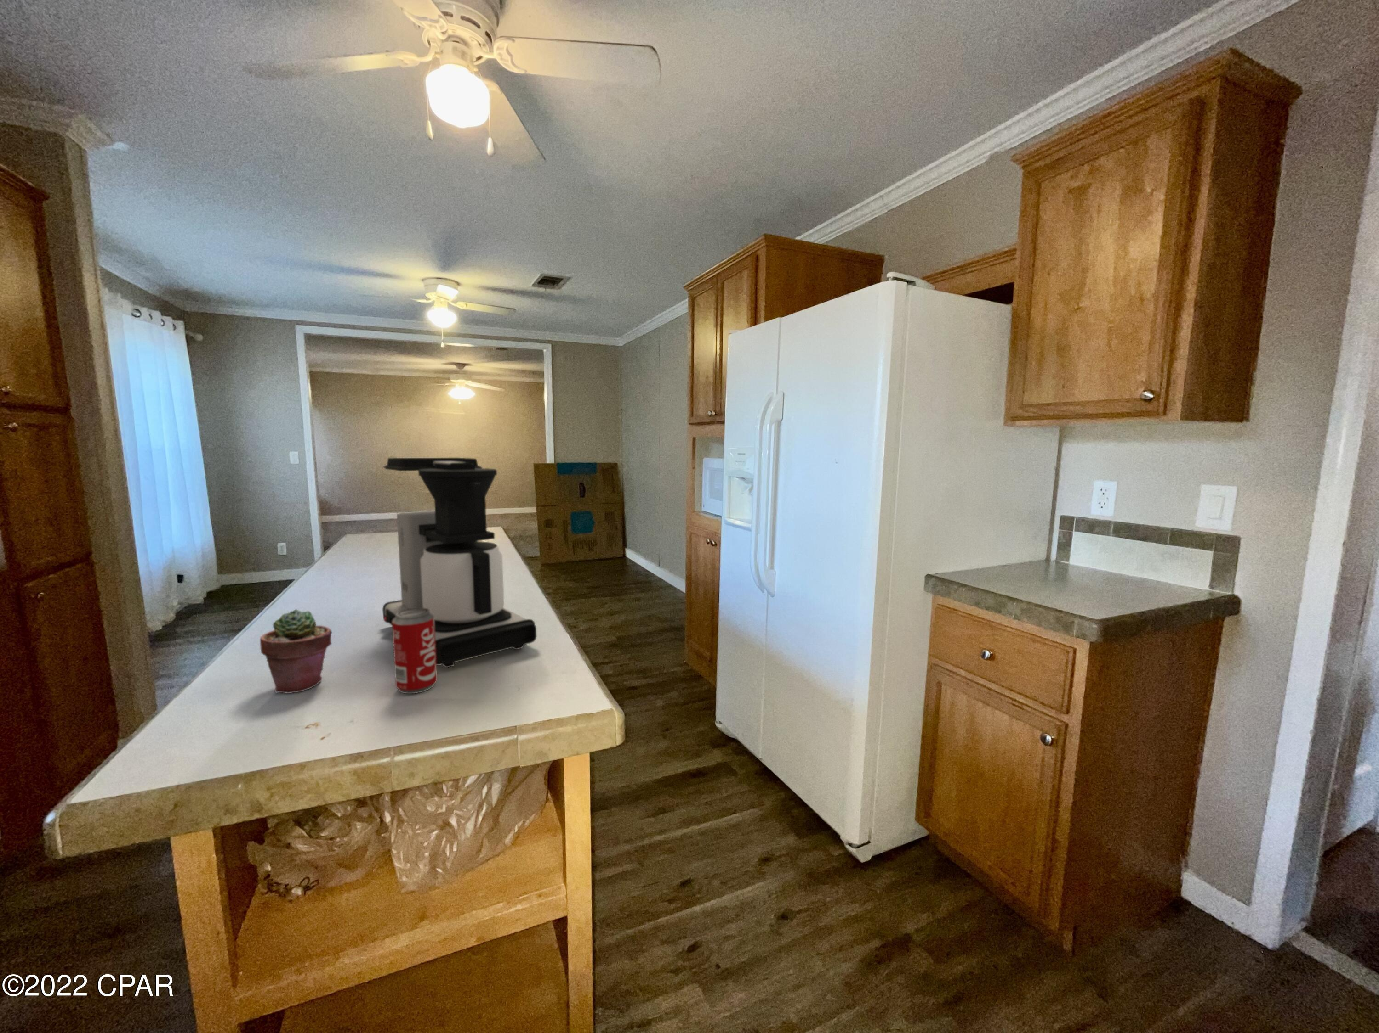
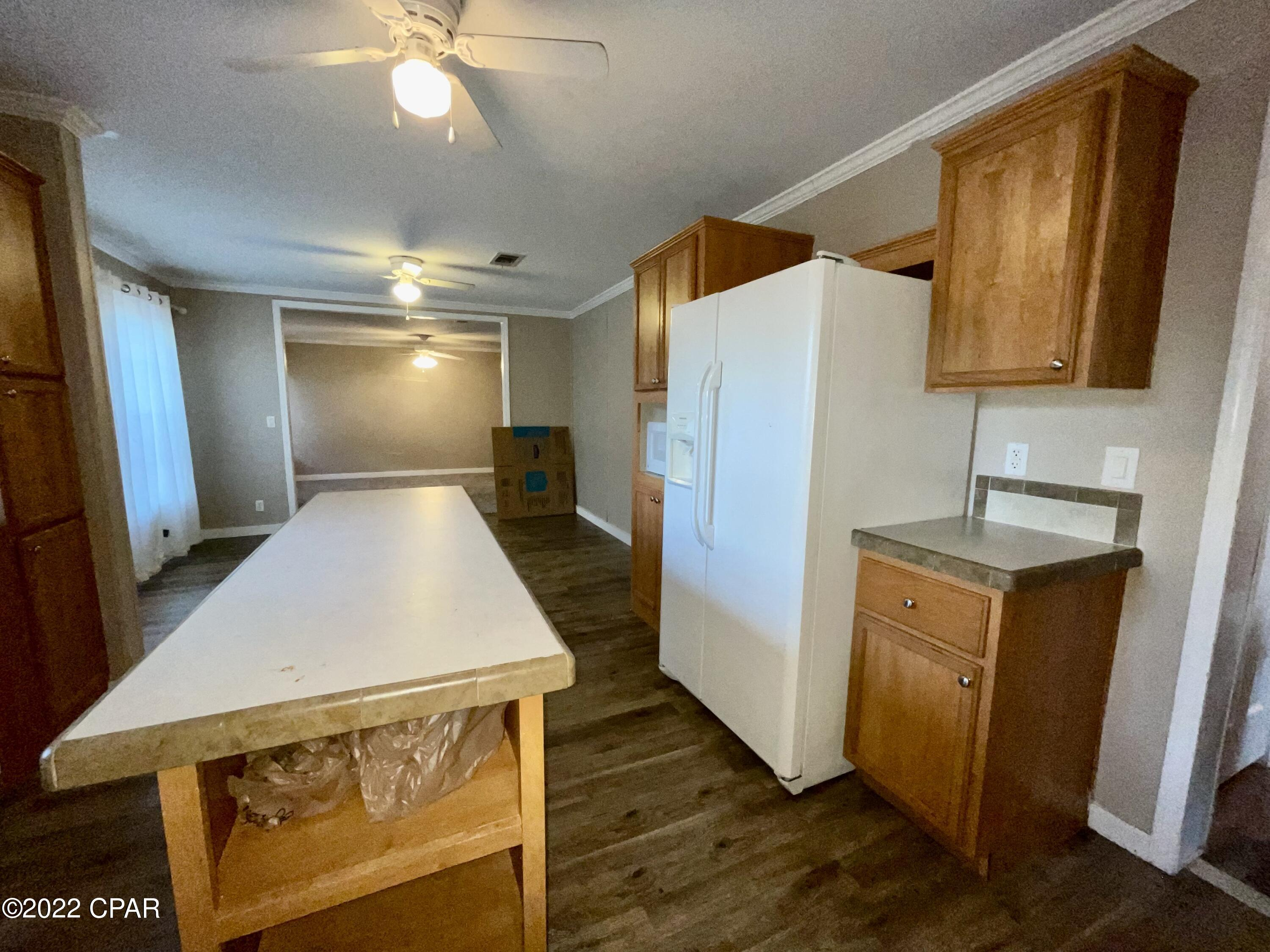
- potted succulent (296, 648)
- coffee maker (453, 550)
- beverage can (415, 650)
